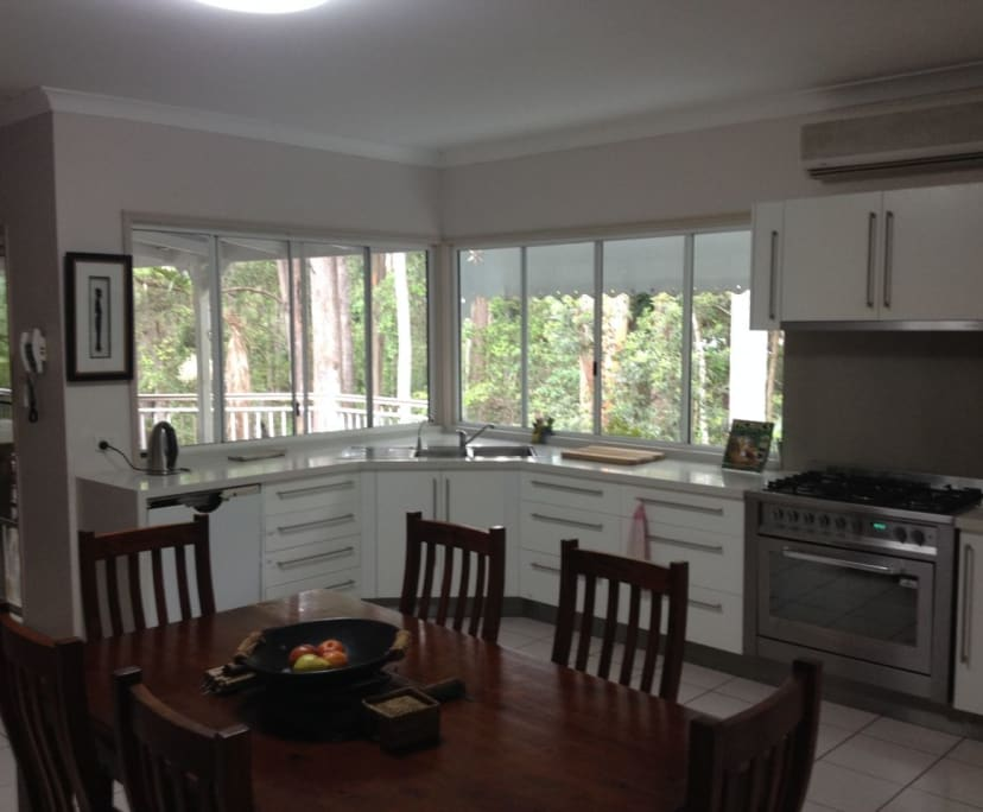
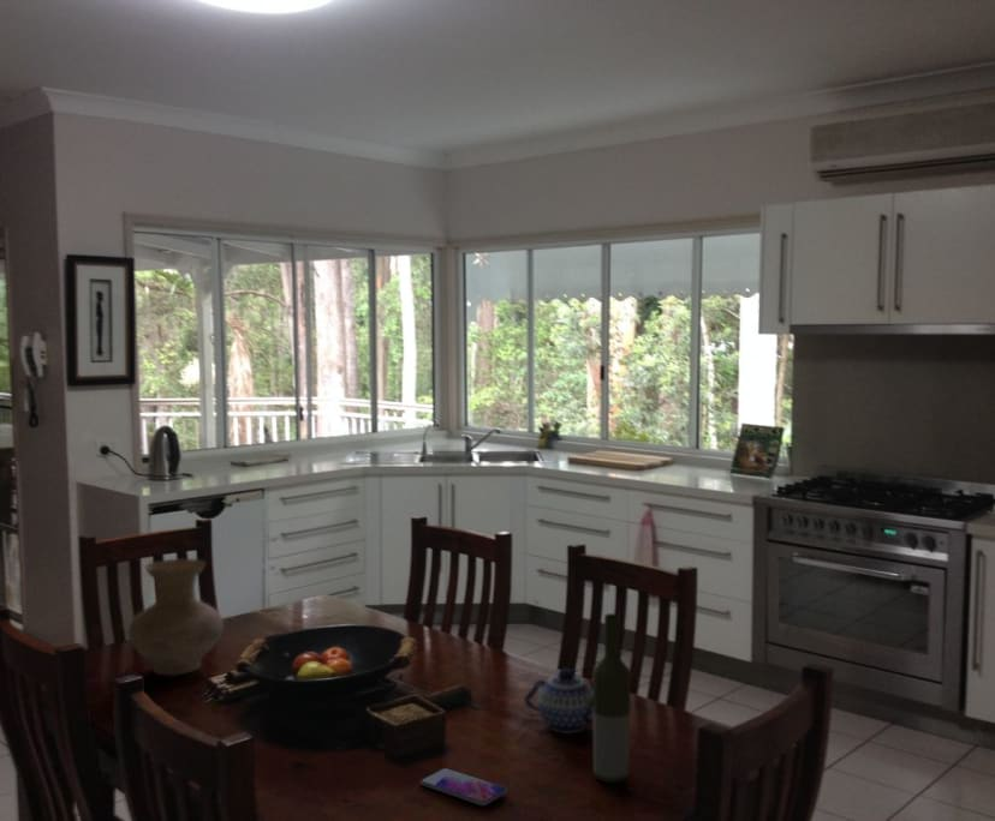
+ teapot (567, 697)
+ smartphone (463, 786)
+ vase (175, 616)
+ bottle (610, 696)
